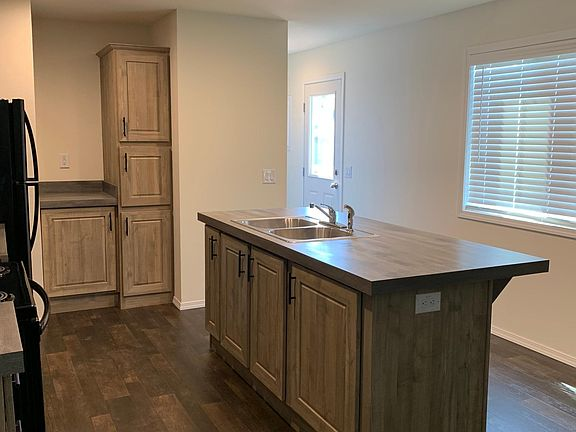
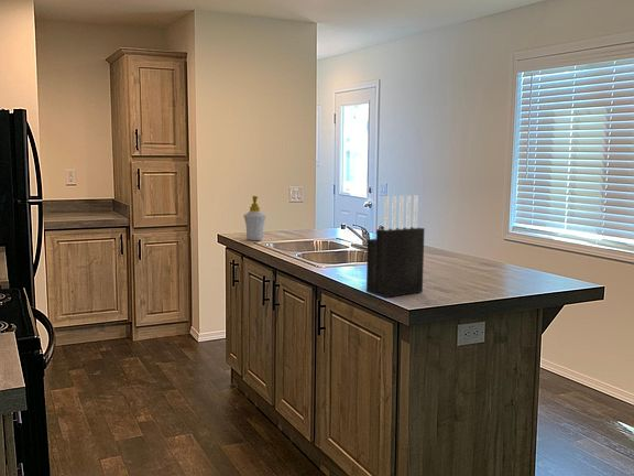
+ knife block (393, 244)
+ soap bottle (254, 217)
